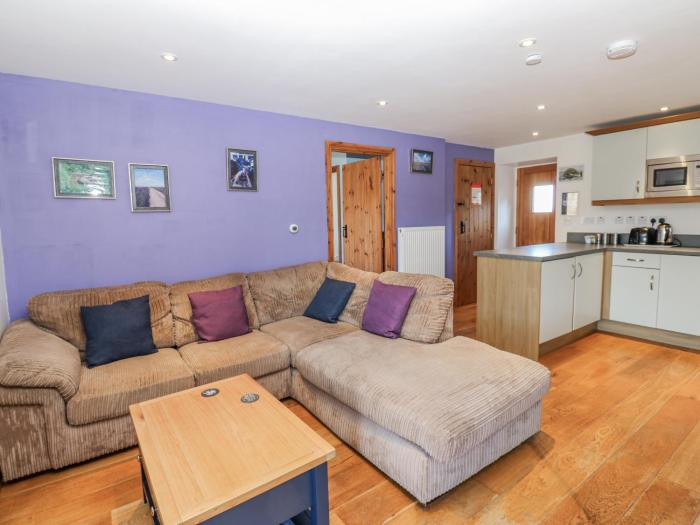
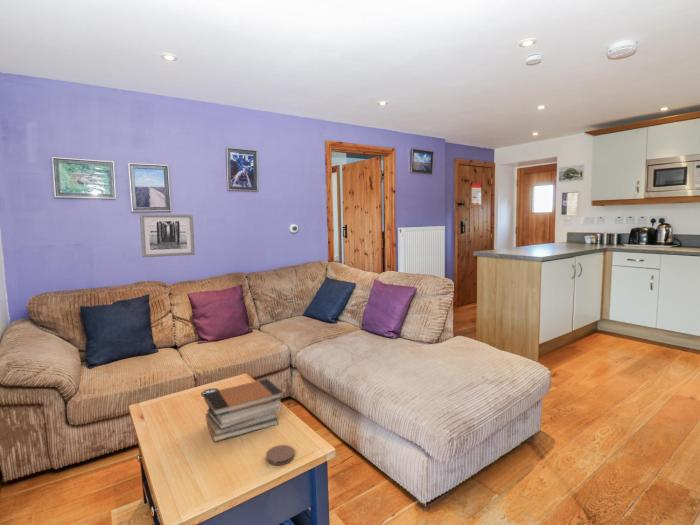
+ wall art (168, 235)
+ coaster (280, 454)
+ book stack (243, 408)
